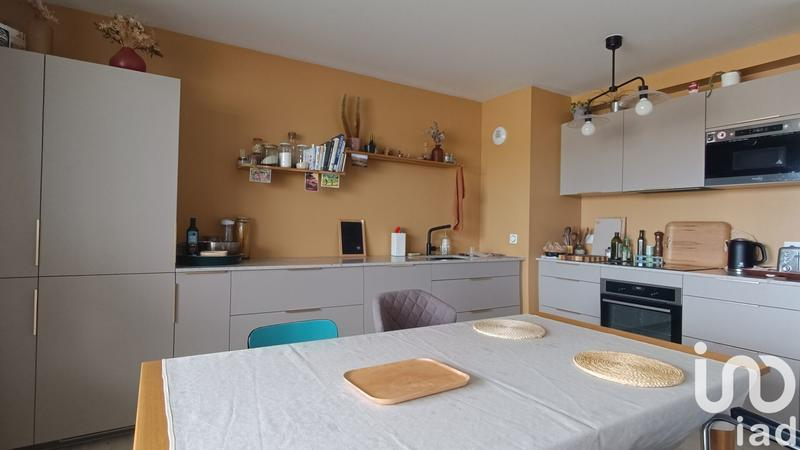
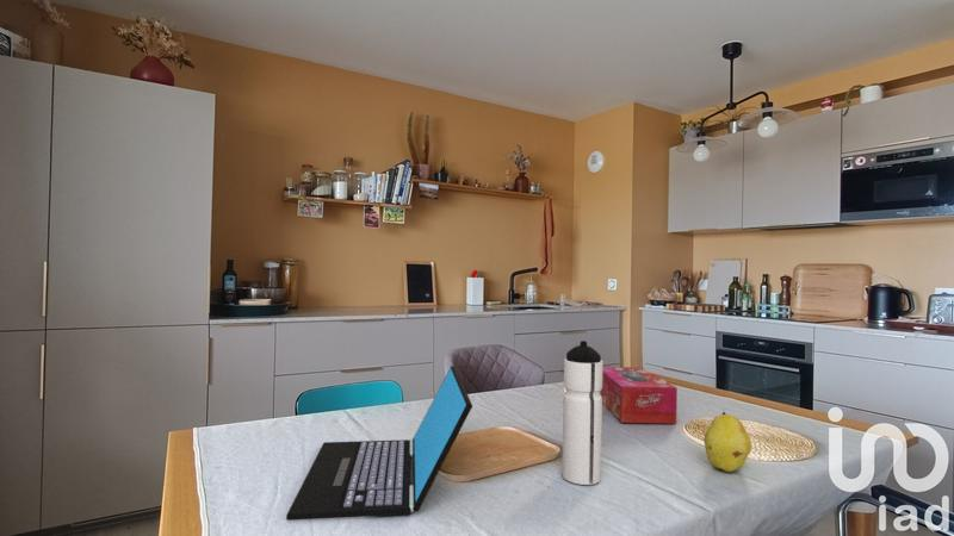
+ laptop (386, 441)
+ tissue box (632, 392)
+ fruit (726, 441)
+ water bottle (582, 409)
